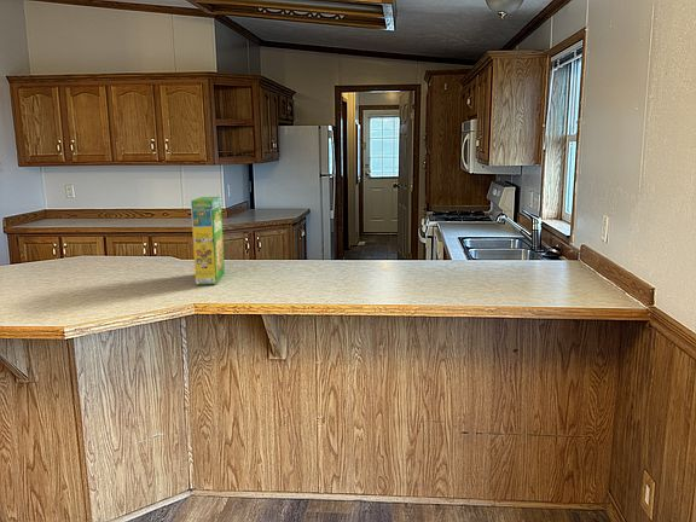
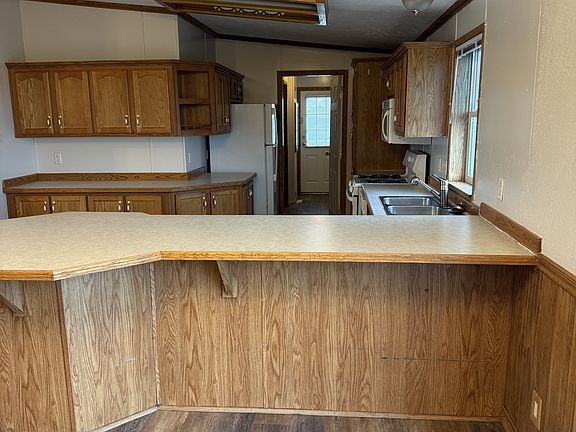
- cereal box (208, 238)
